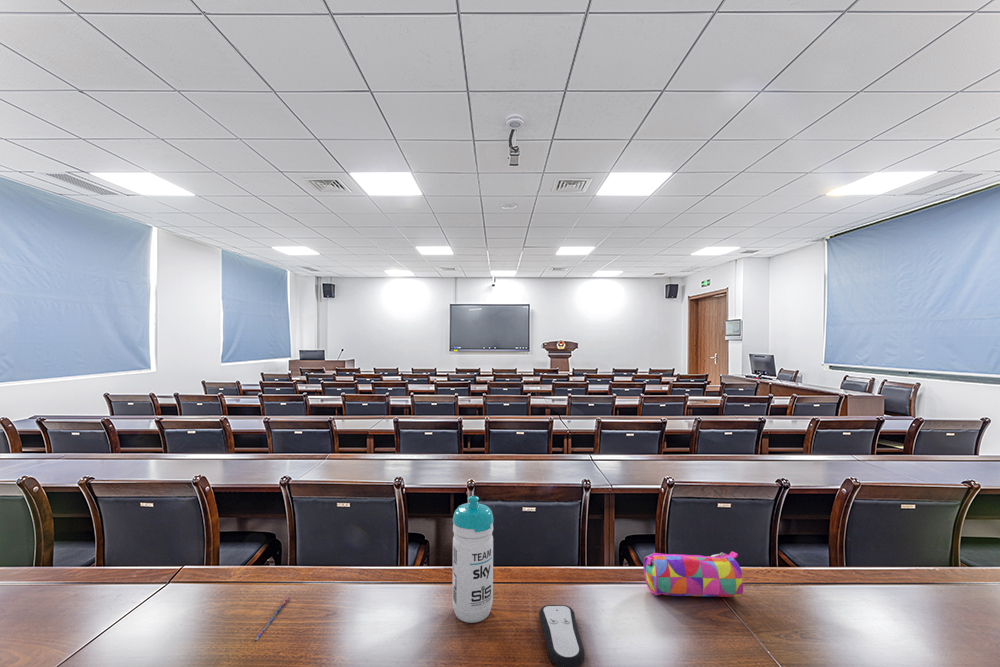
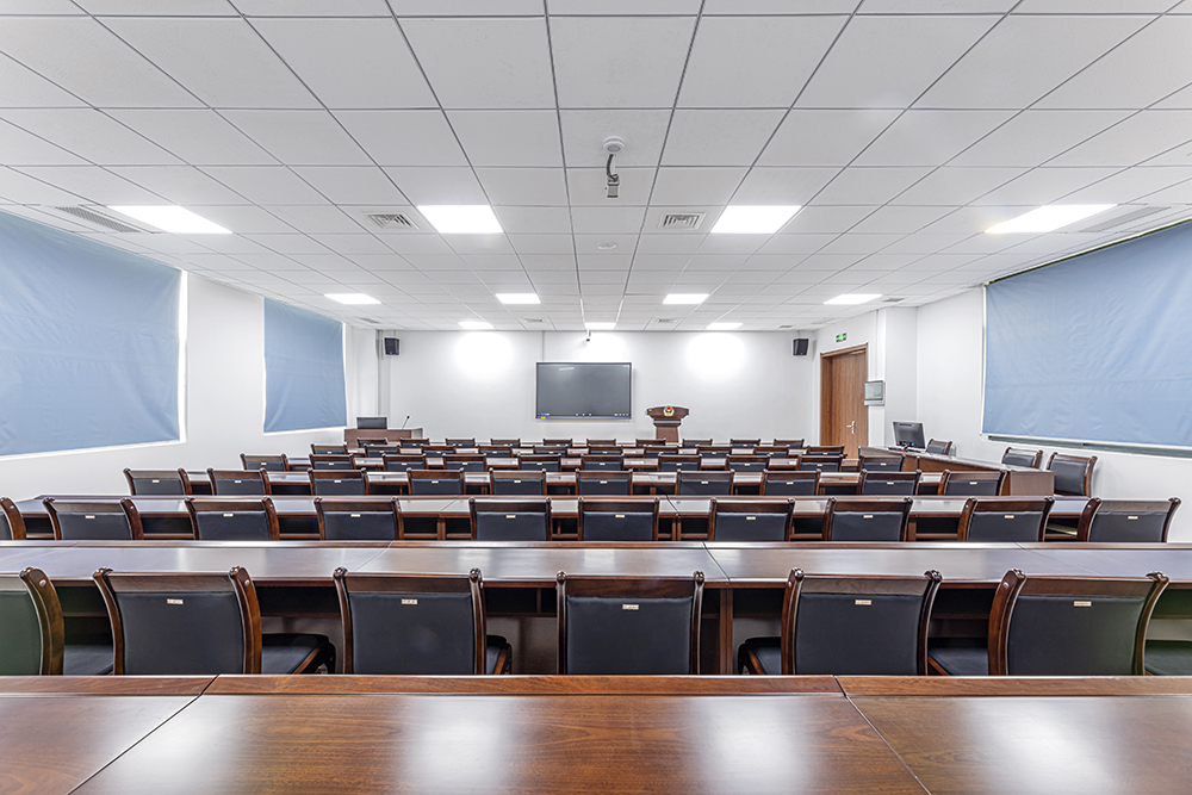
- pencil case (692, 573)
- water bottle (472, 554)
- remote control (561, 633)
- pen (273, 617)
